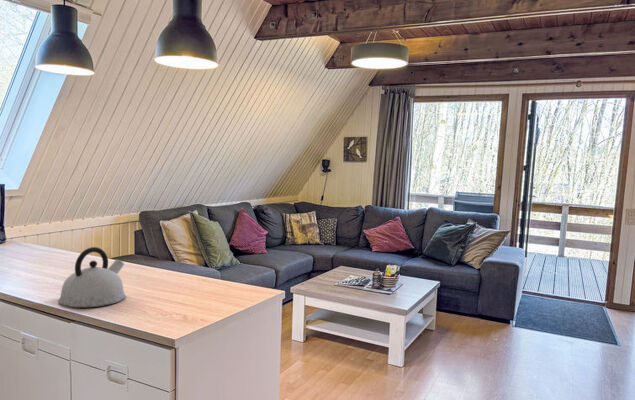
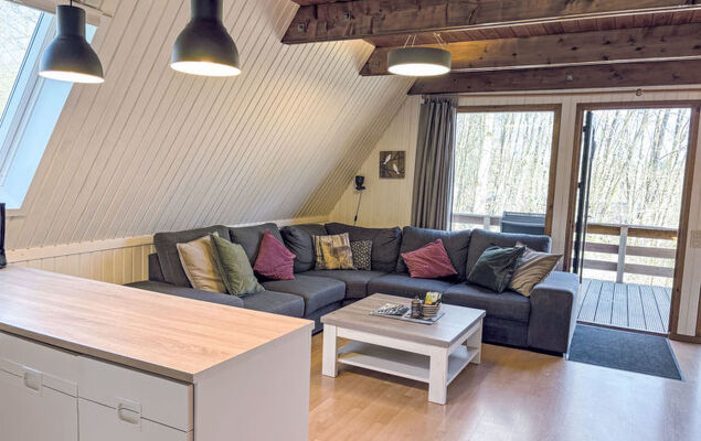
- kettle (95, 272)
